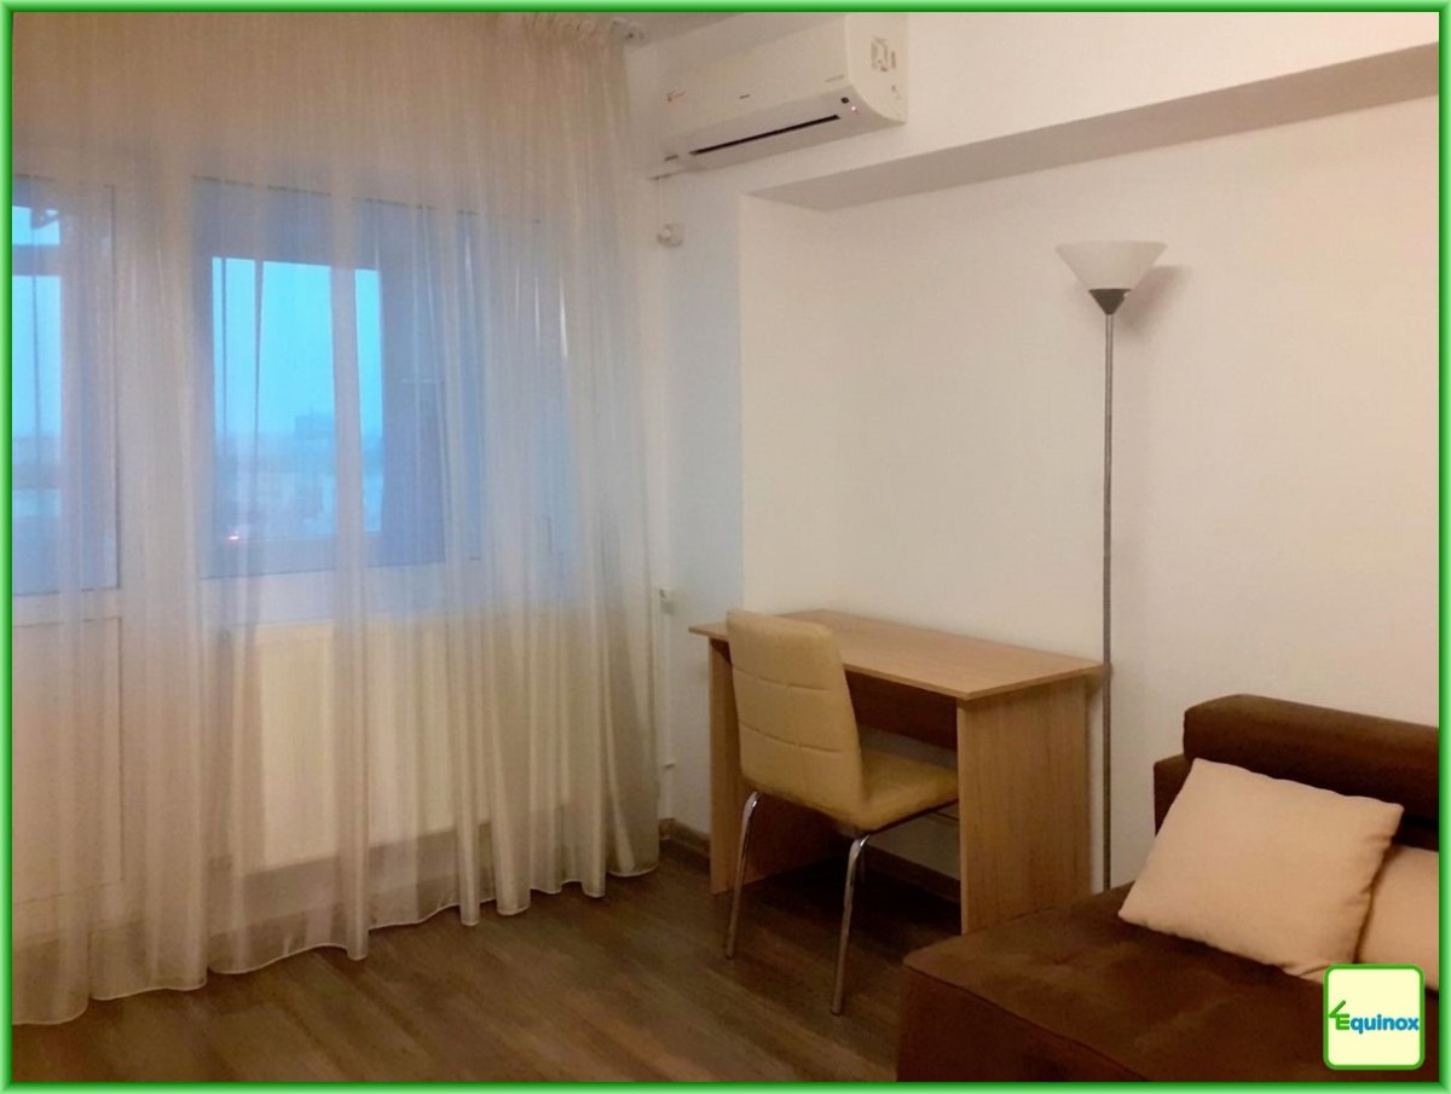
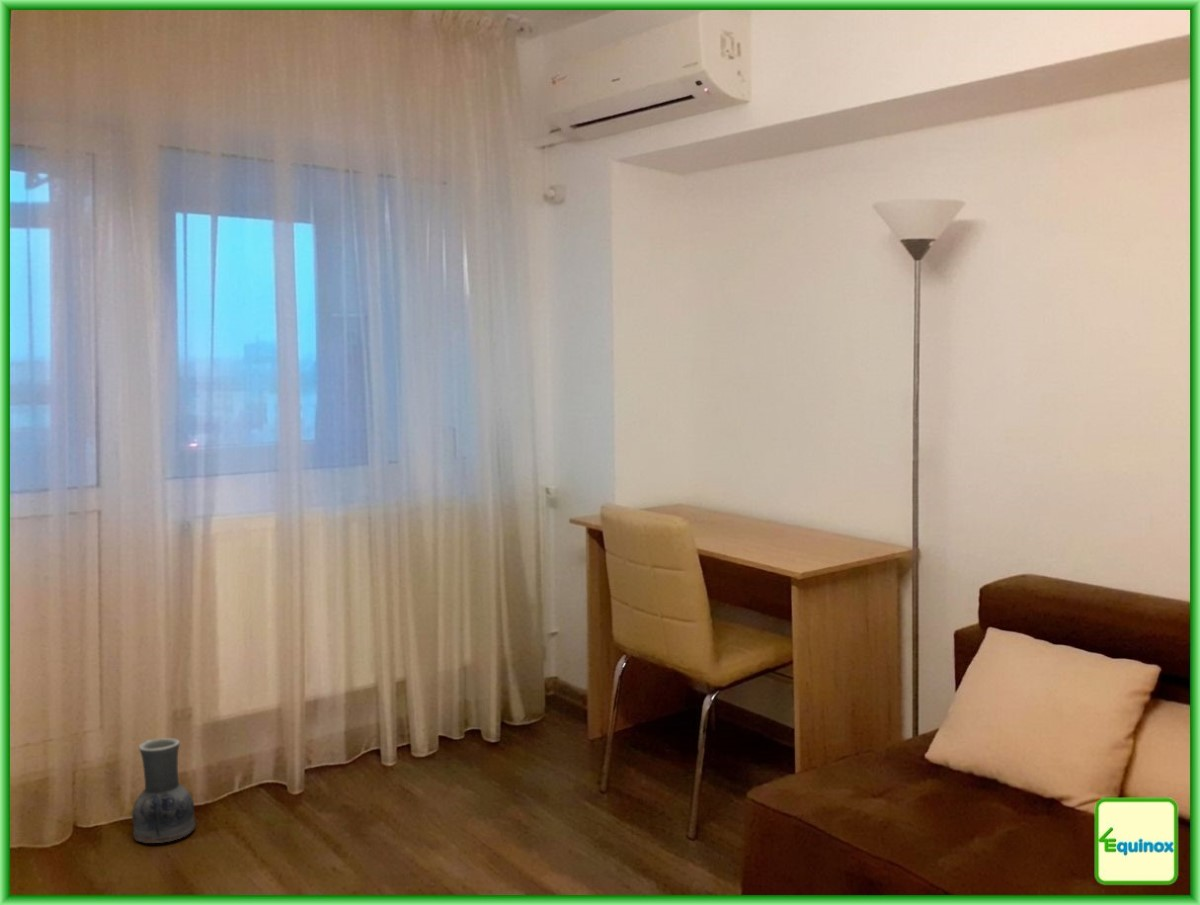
+ vase (162, 786)
